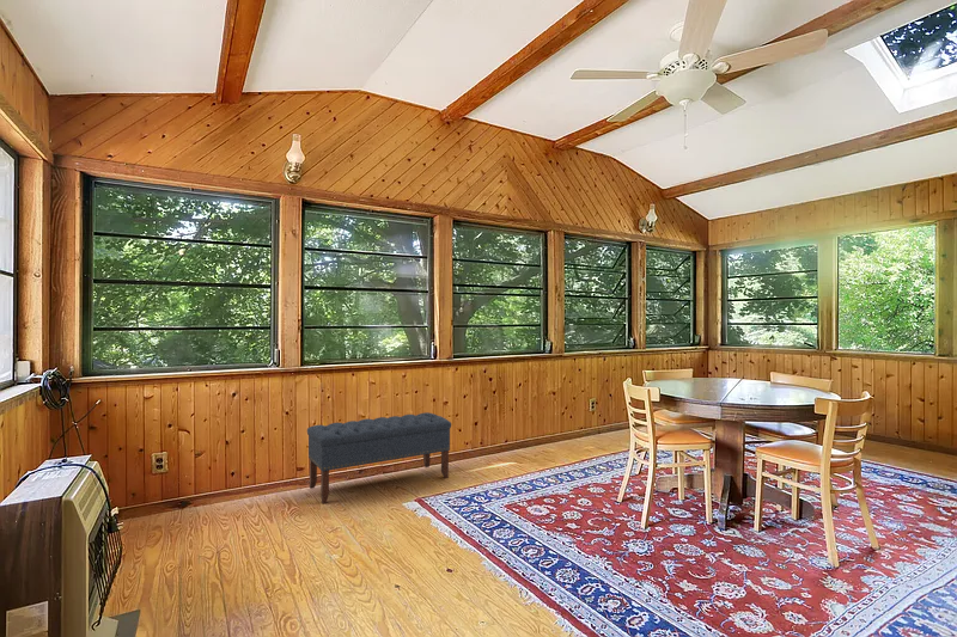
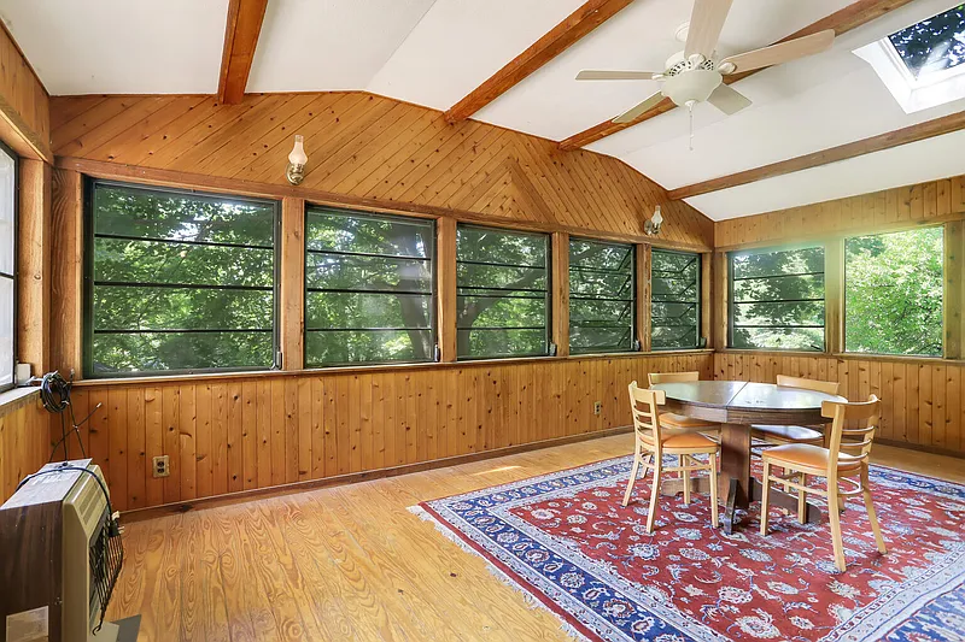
- bench (380, 451)
